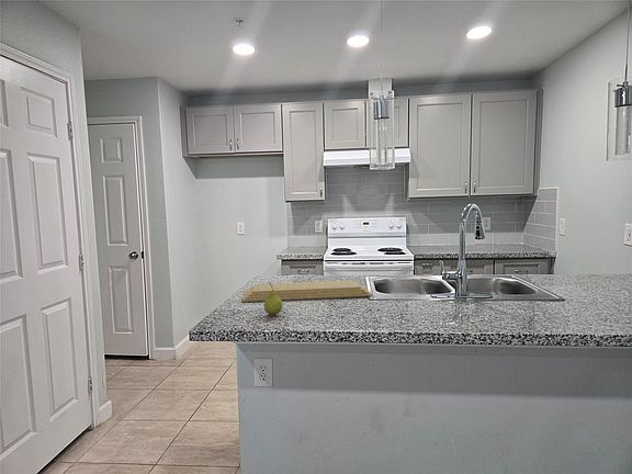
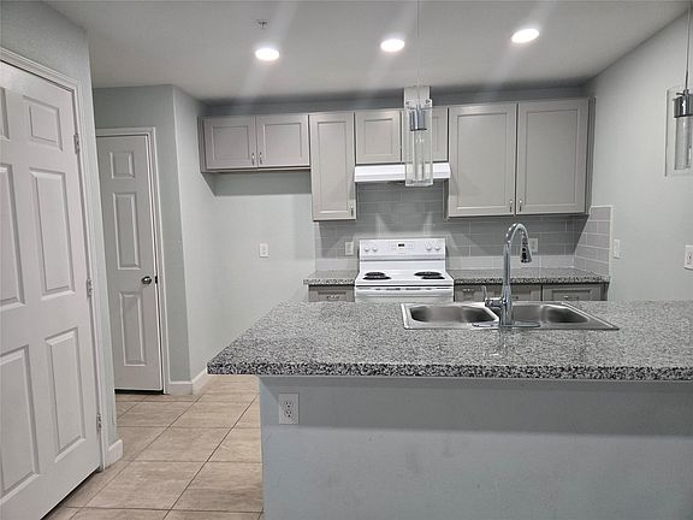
- fruit (273, 298)
- cutting board (306, 290)
